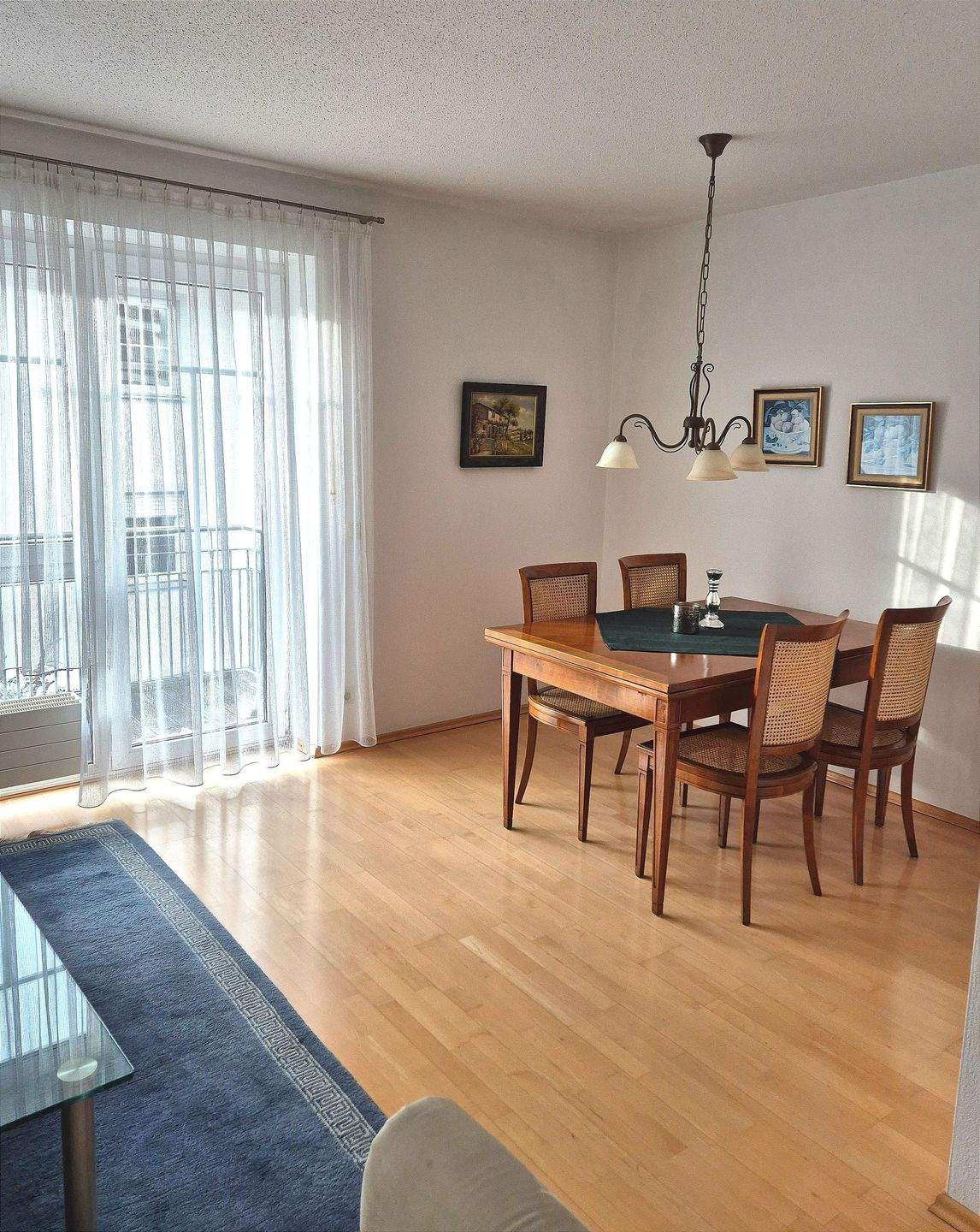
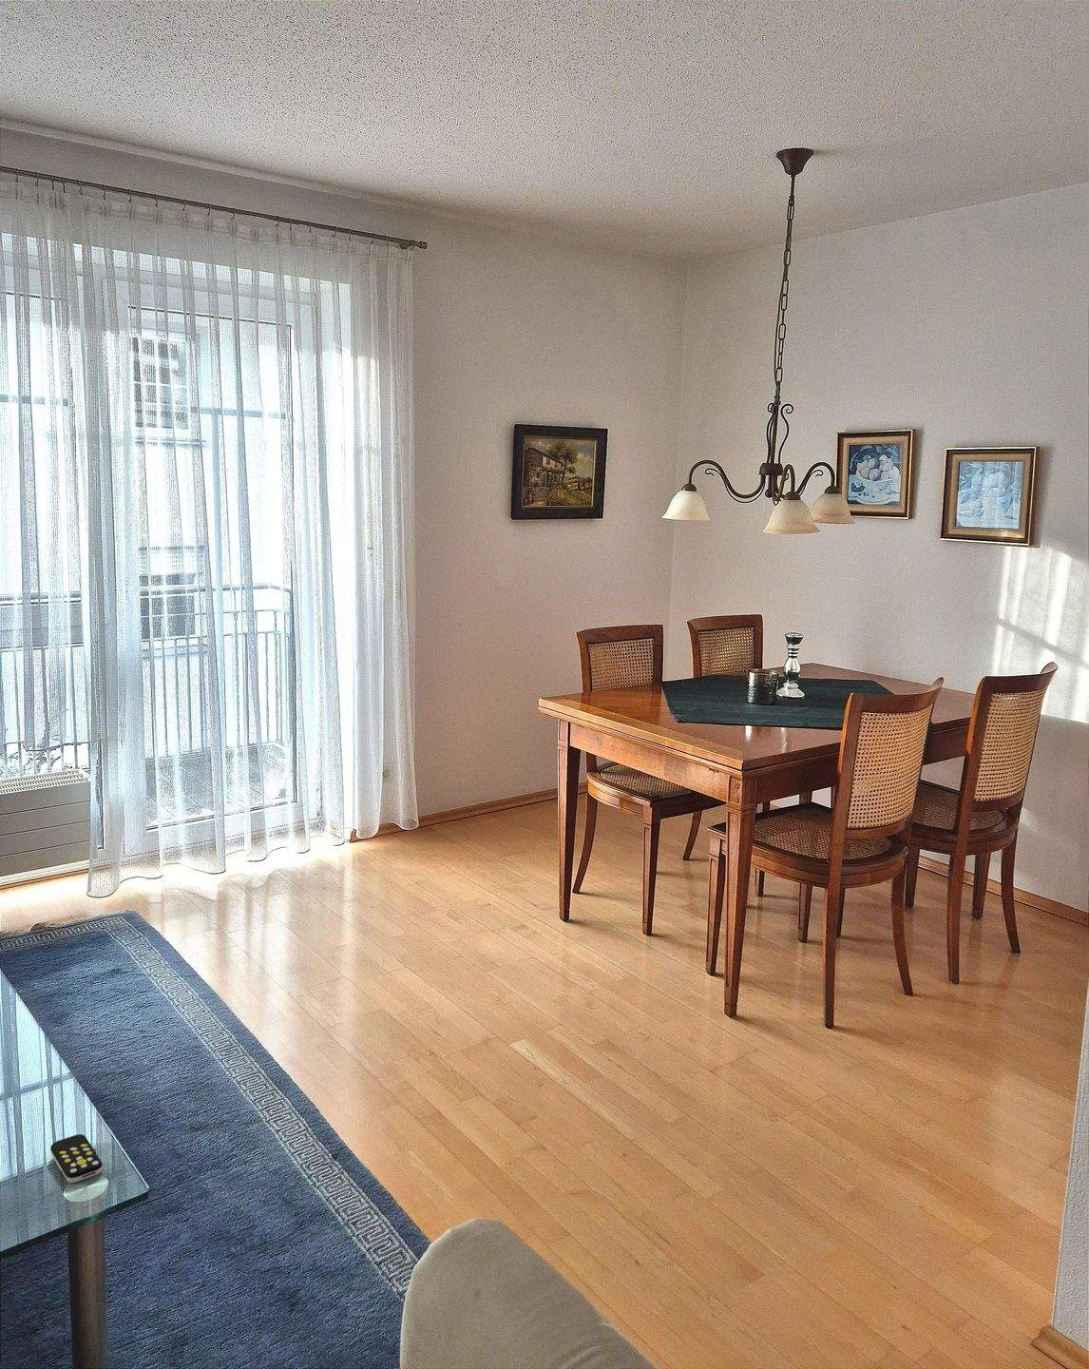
+ remote control (76, 1157)
